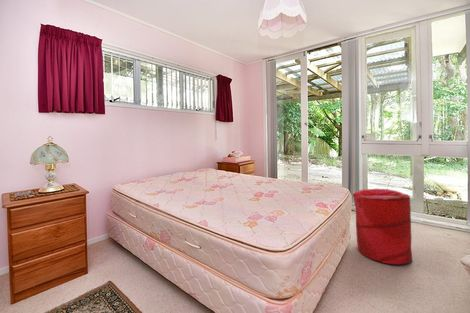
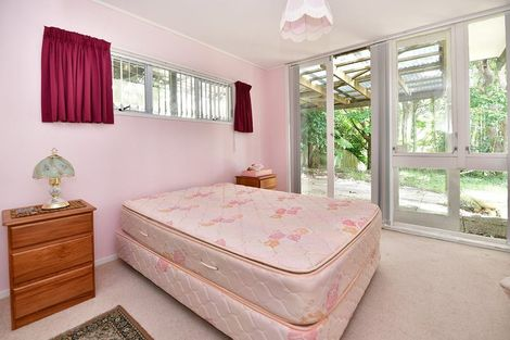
- laundry hamper (381, 222)
